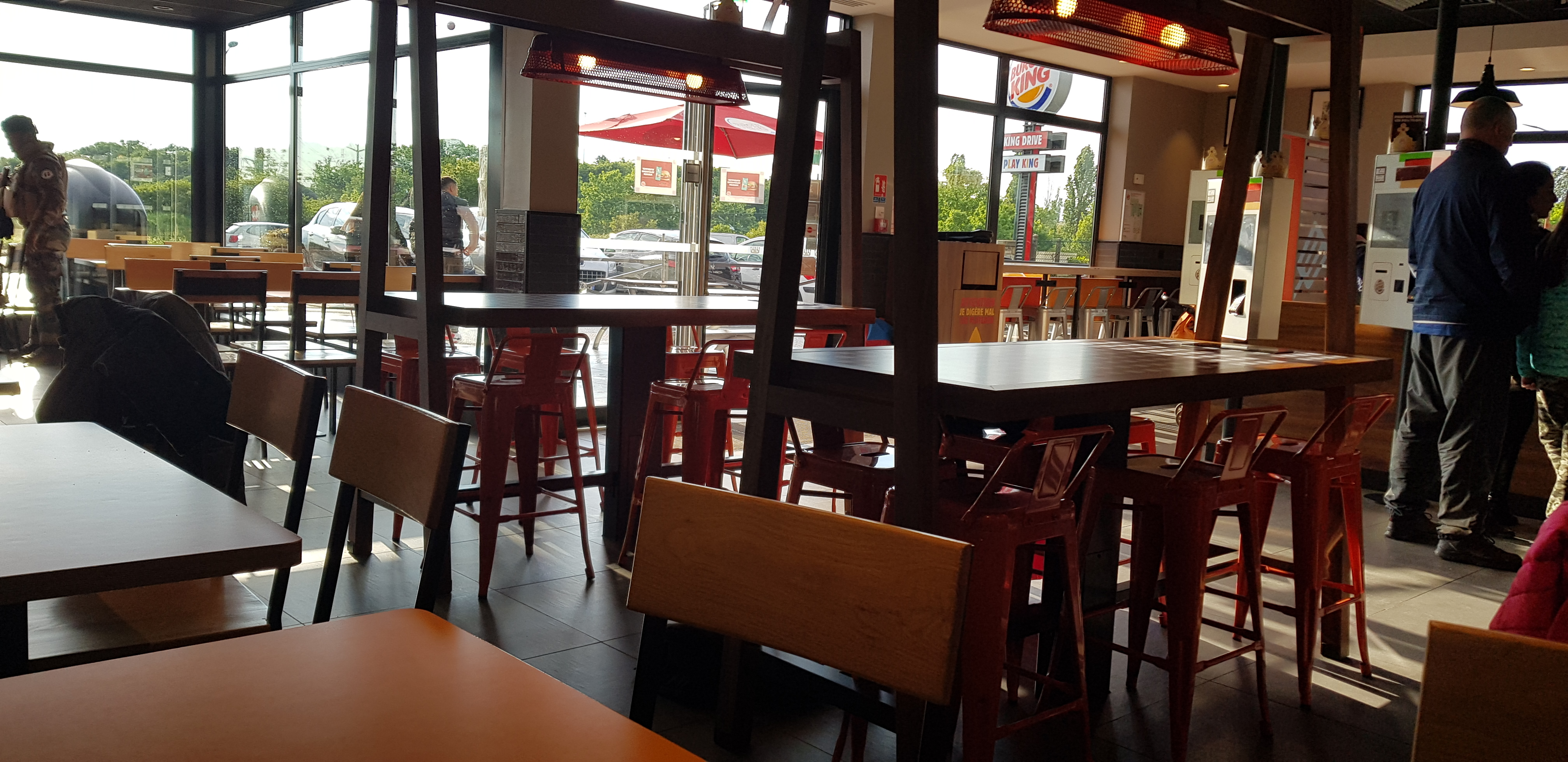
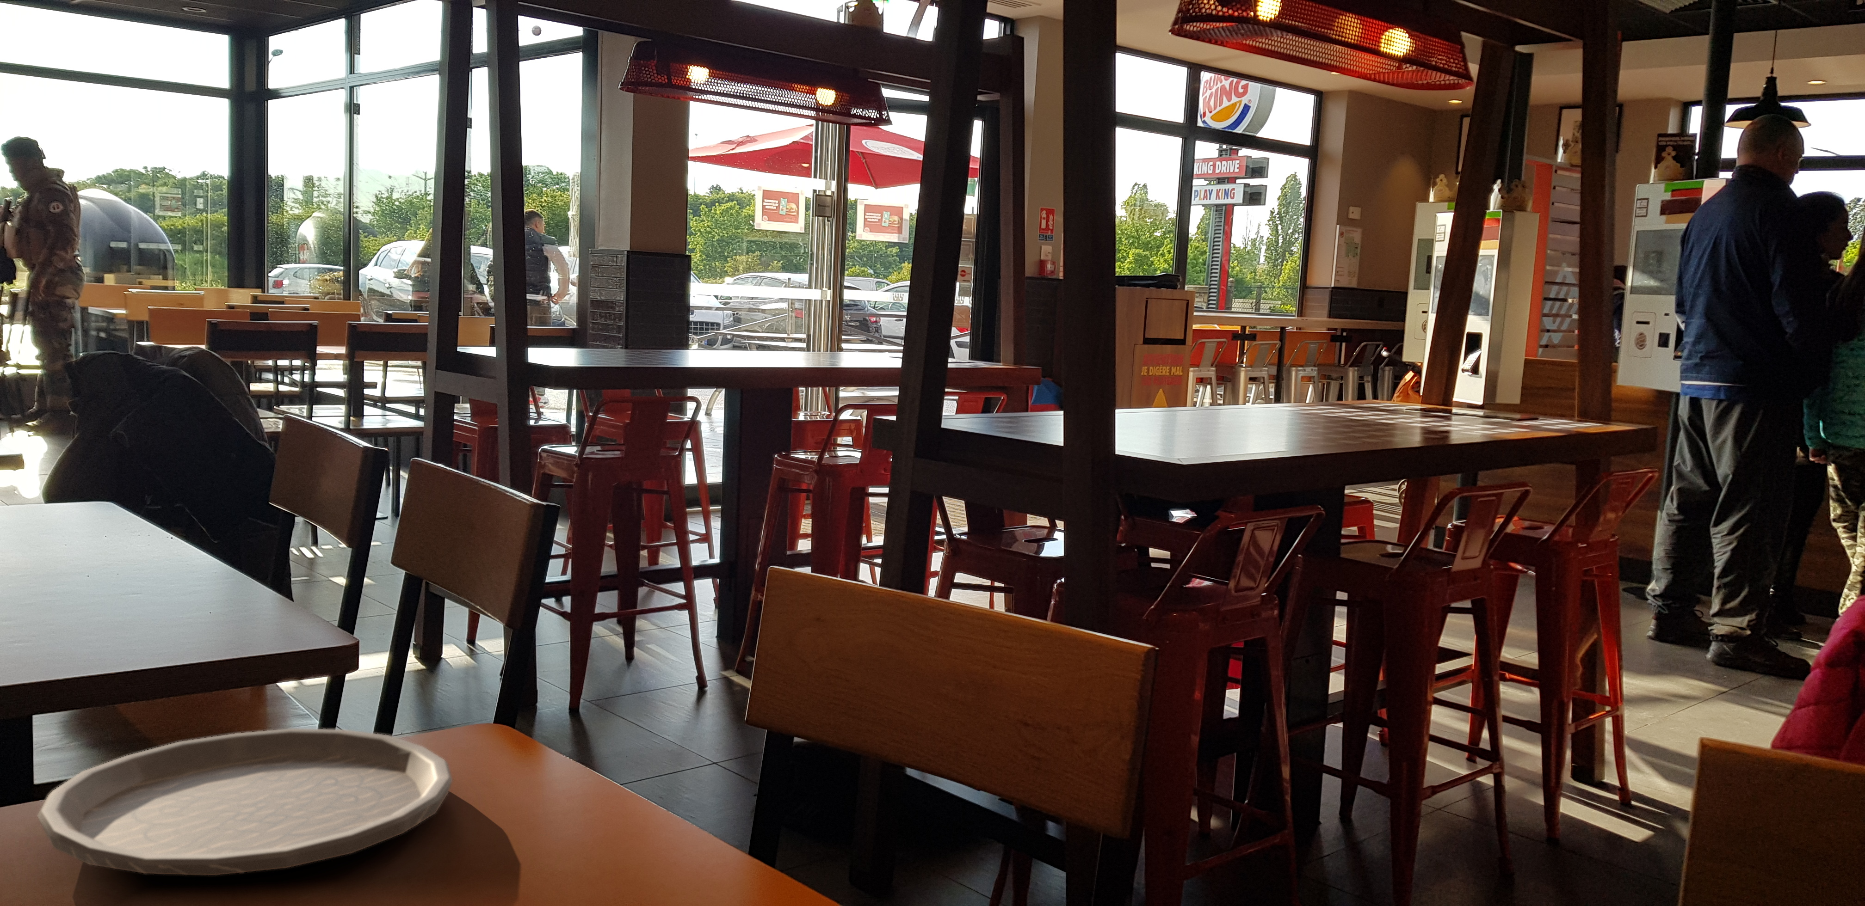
+ plate (258, 798)
